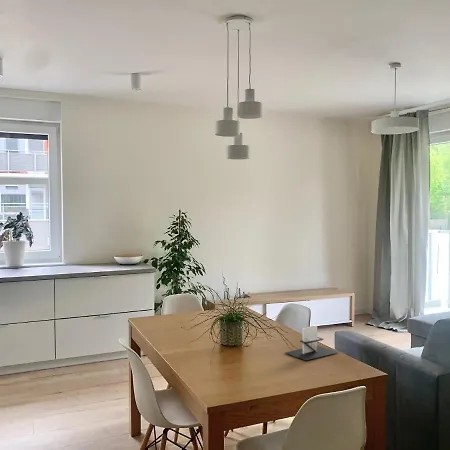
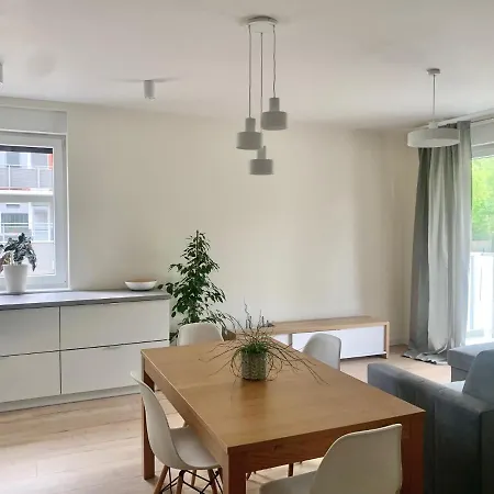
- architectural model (311, 340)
